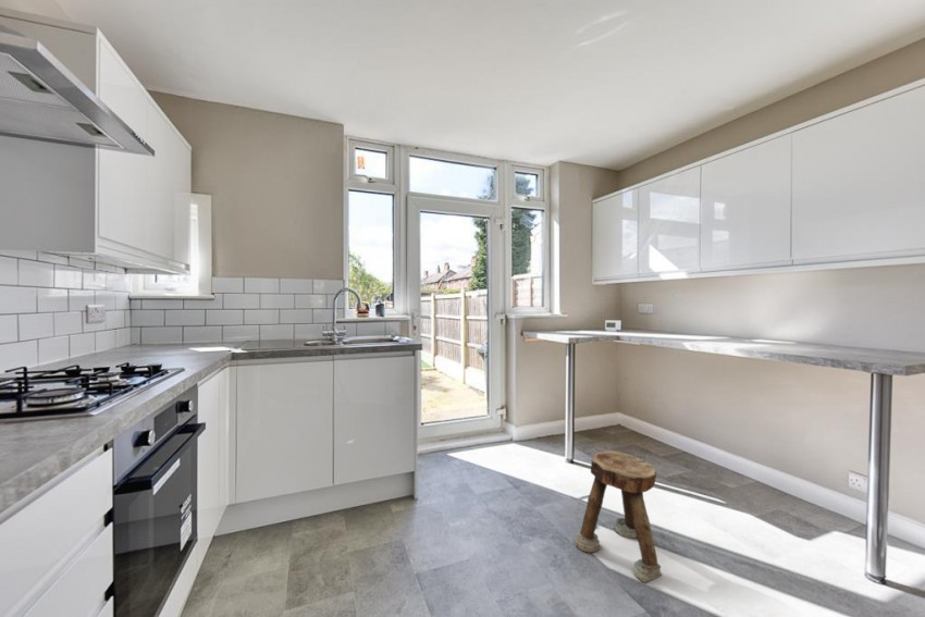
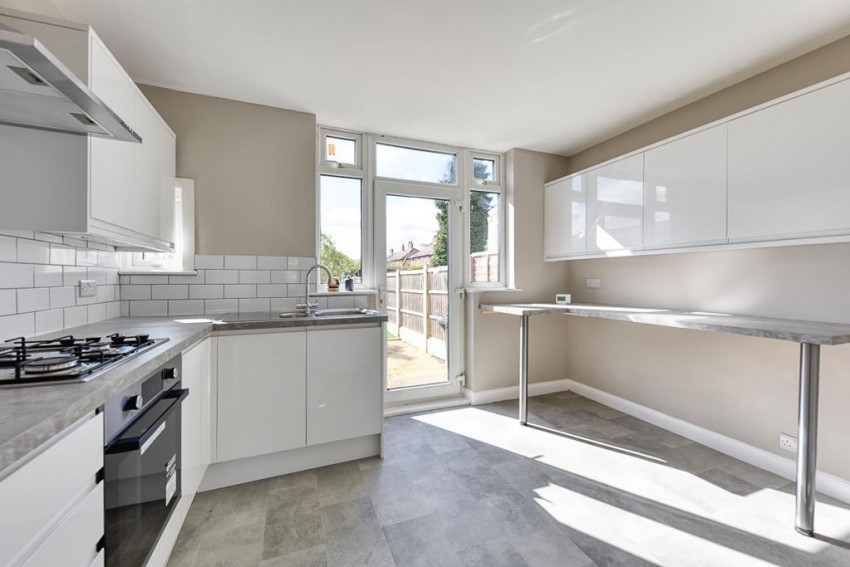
- stool (625, 506)
